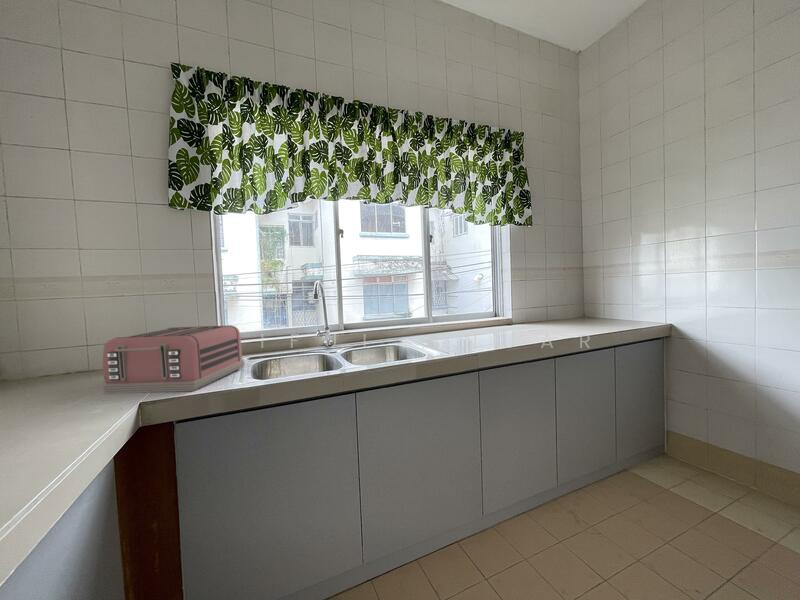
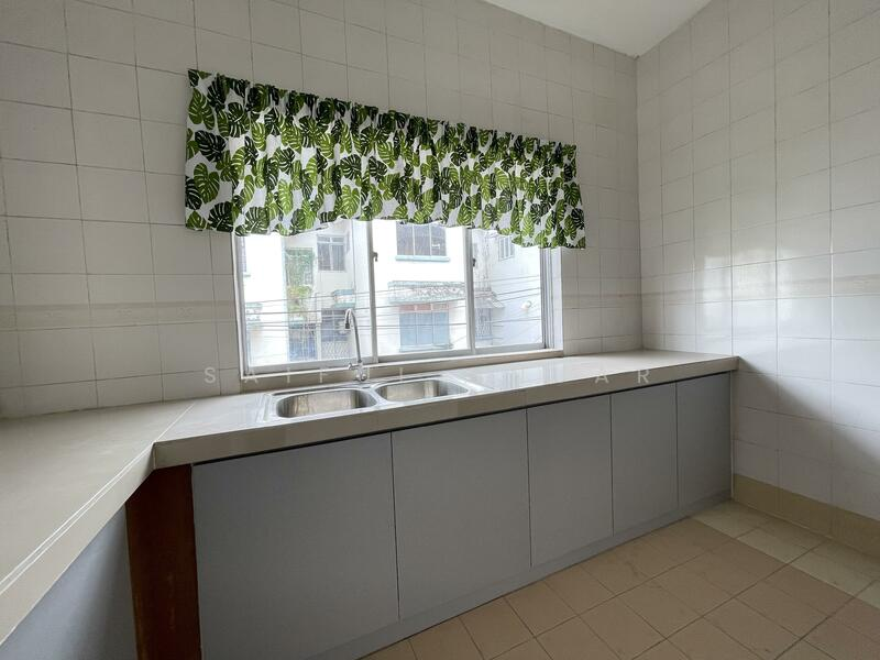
- toaster (176, 356)
